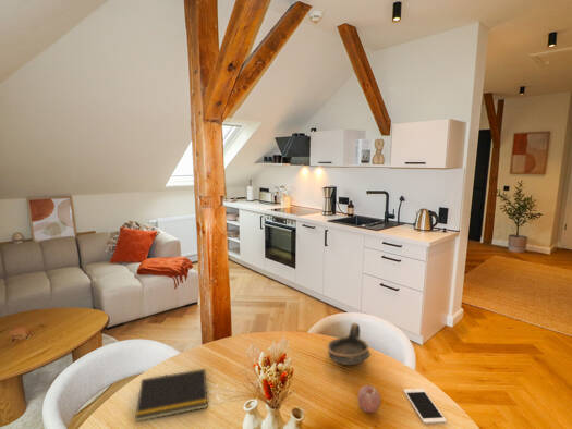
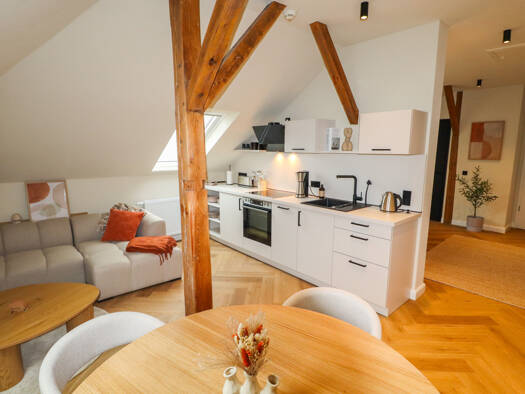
- notepad (173, 392)
- oil lamp (350, 345)
- cell phone (423, 404)
- fruit (368, 399)
